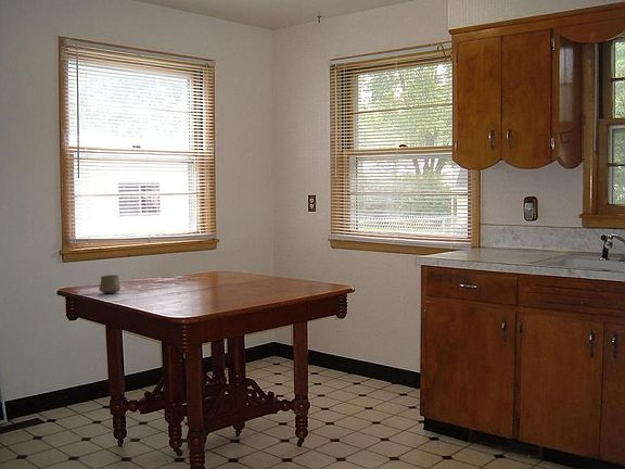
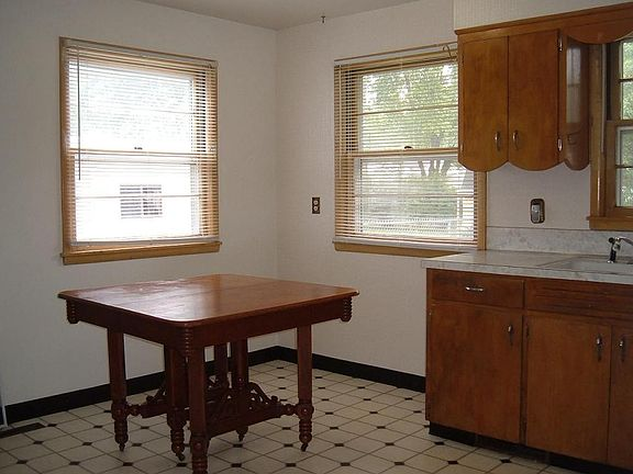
- cup (110, 283)
